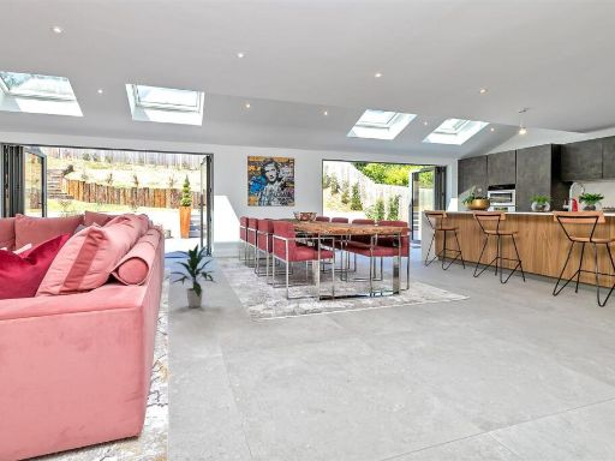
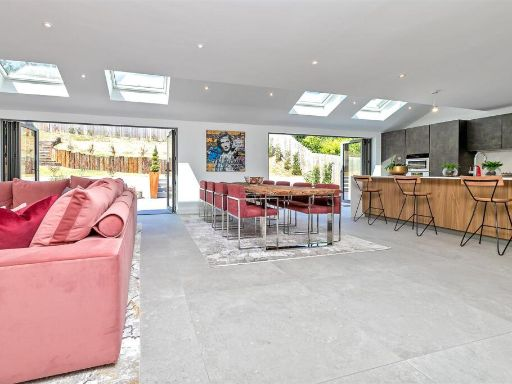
- indoor plant (193, 274)
